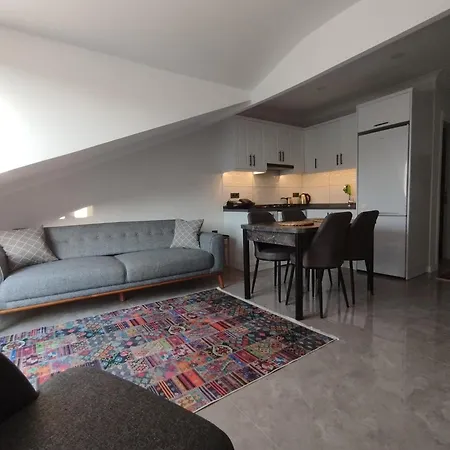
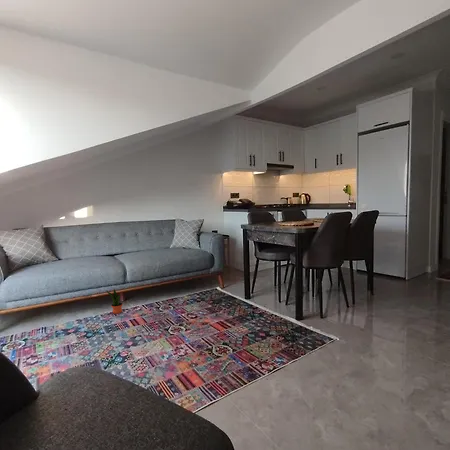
+ potted plant (114, 300)
